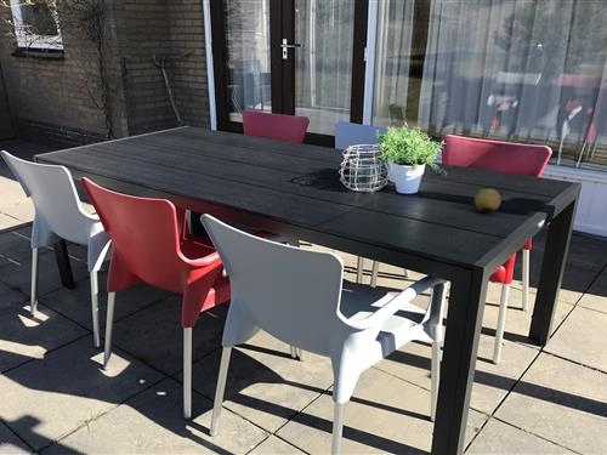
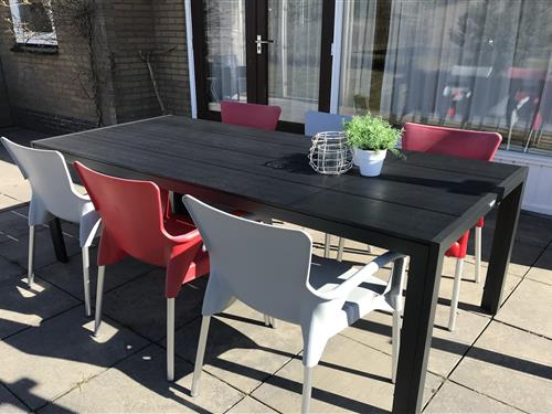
- fruit (487, 200)
